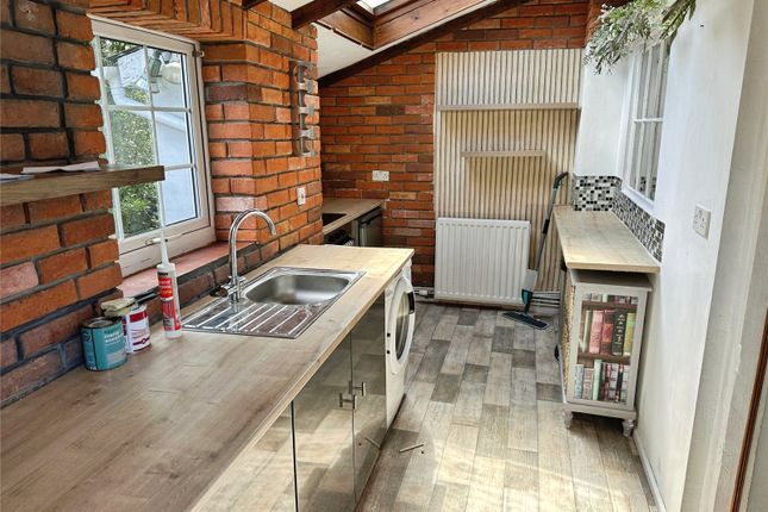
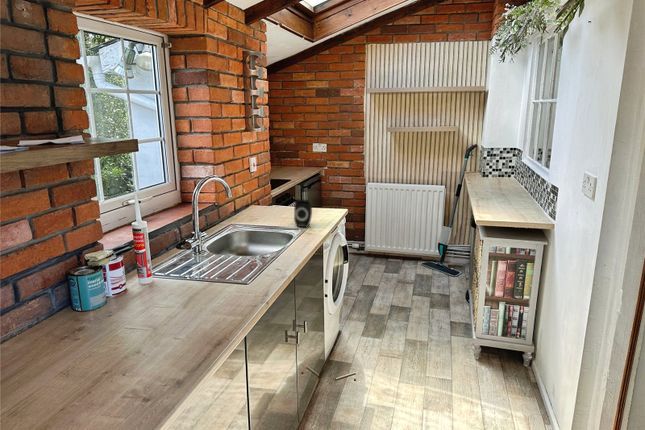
+ speaker (304, 212)
